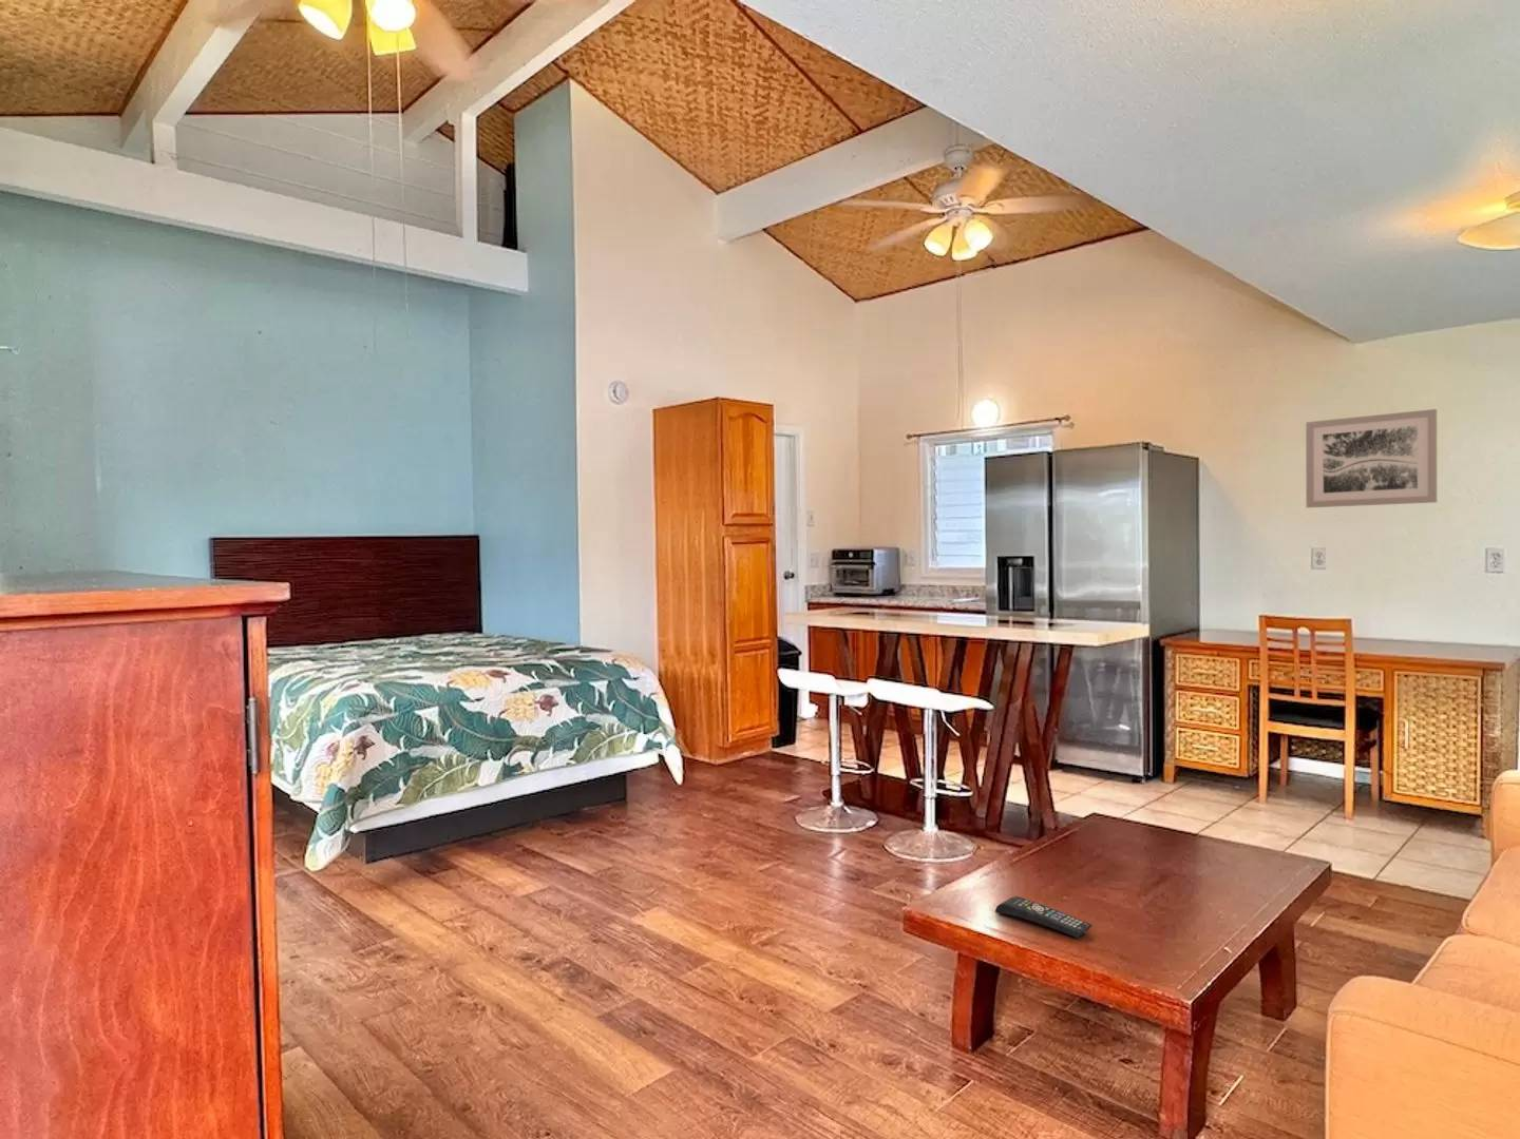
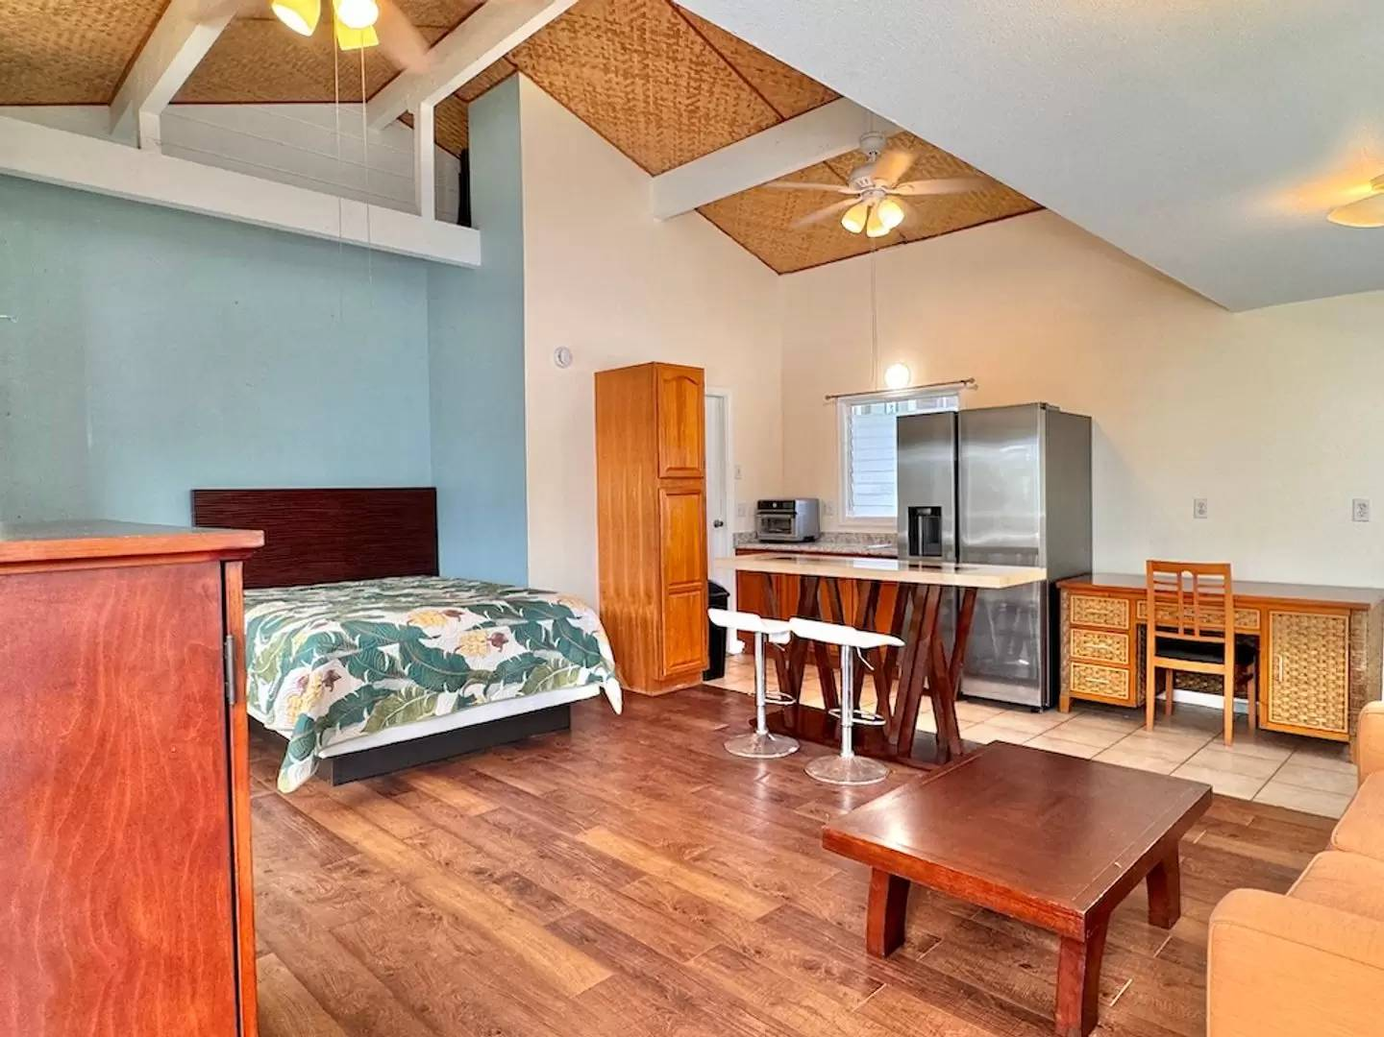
- remote control (1041, 915)
- wall art (1368, 459)
